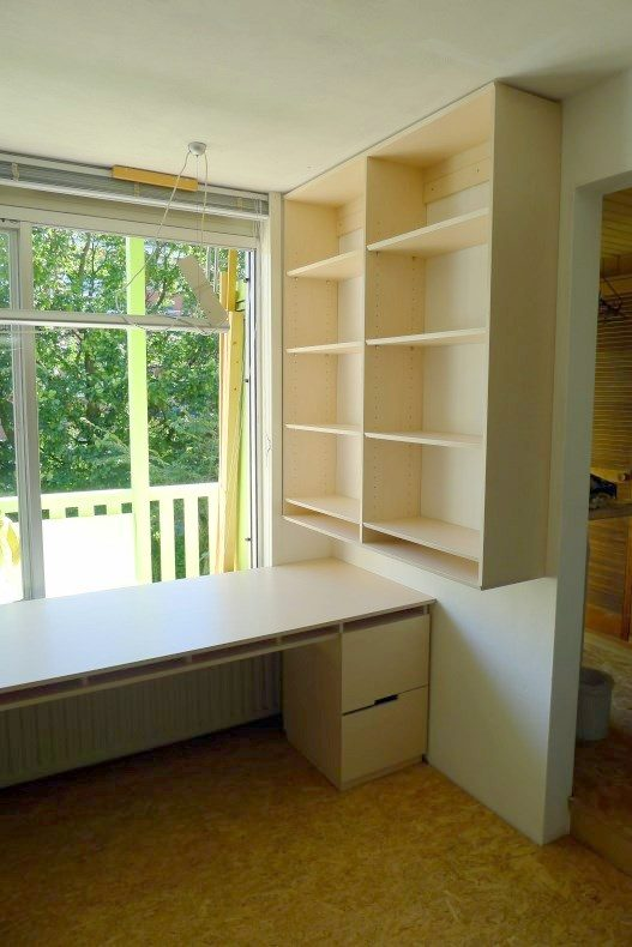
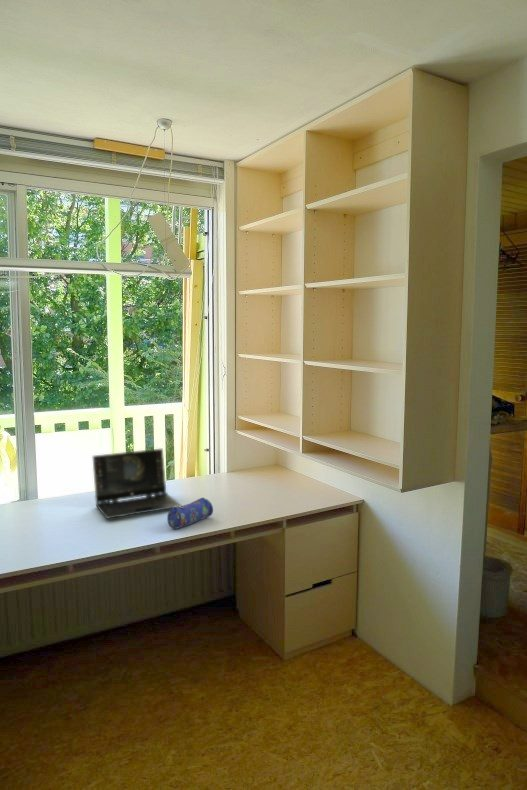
+ laptop (136, 482)
+ pencil case (190, 512)
